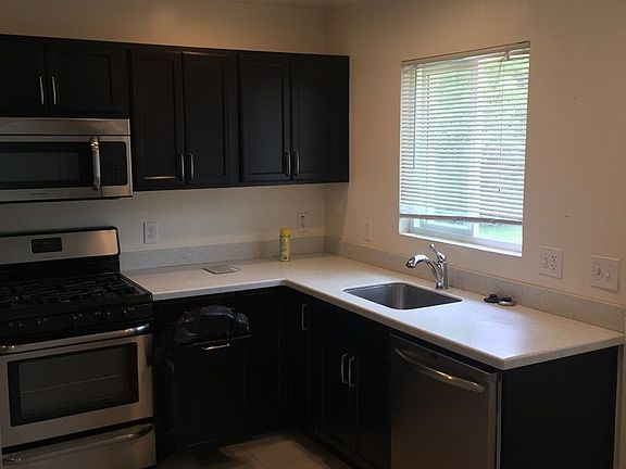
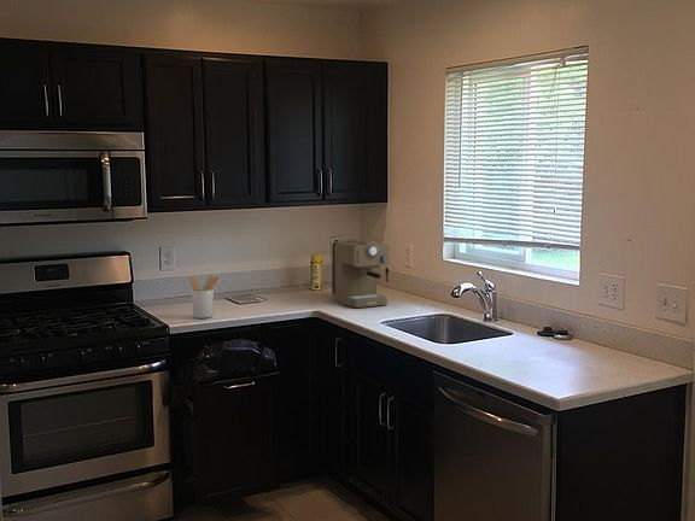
+ utensil holder (206, 295)
+ coffee maker (364, 271)
